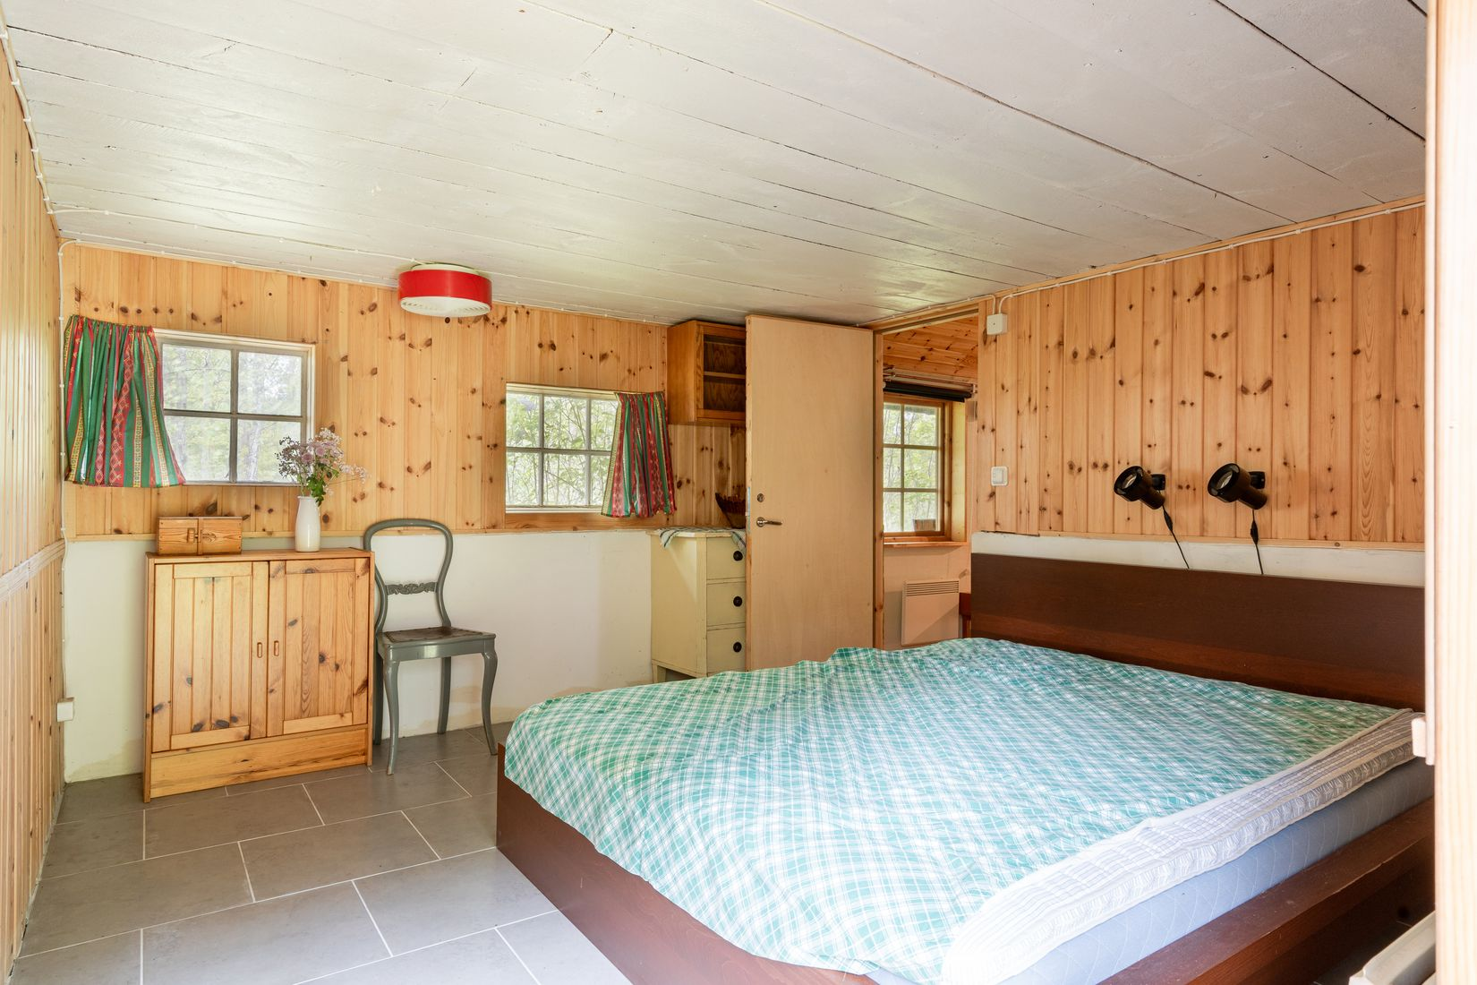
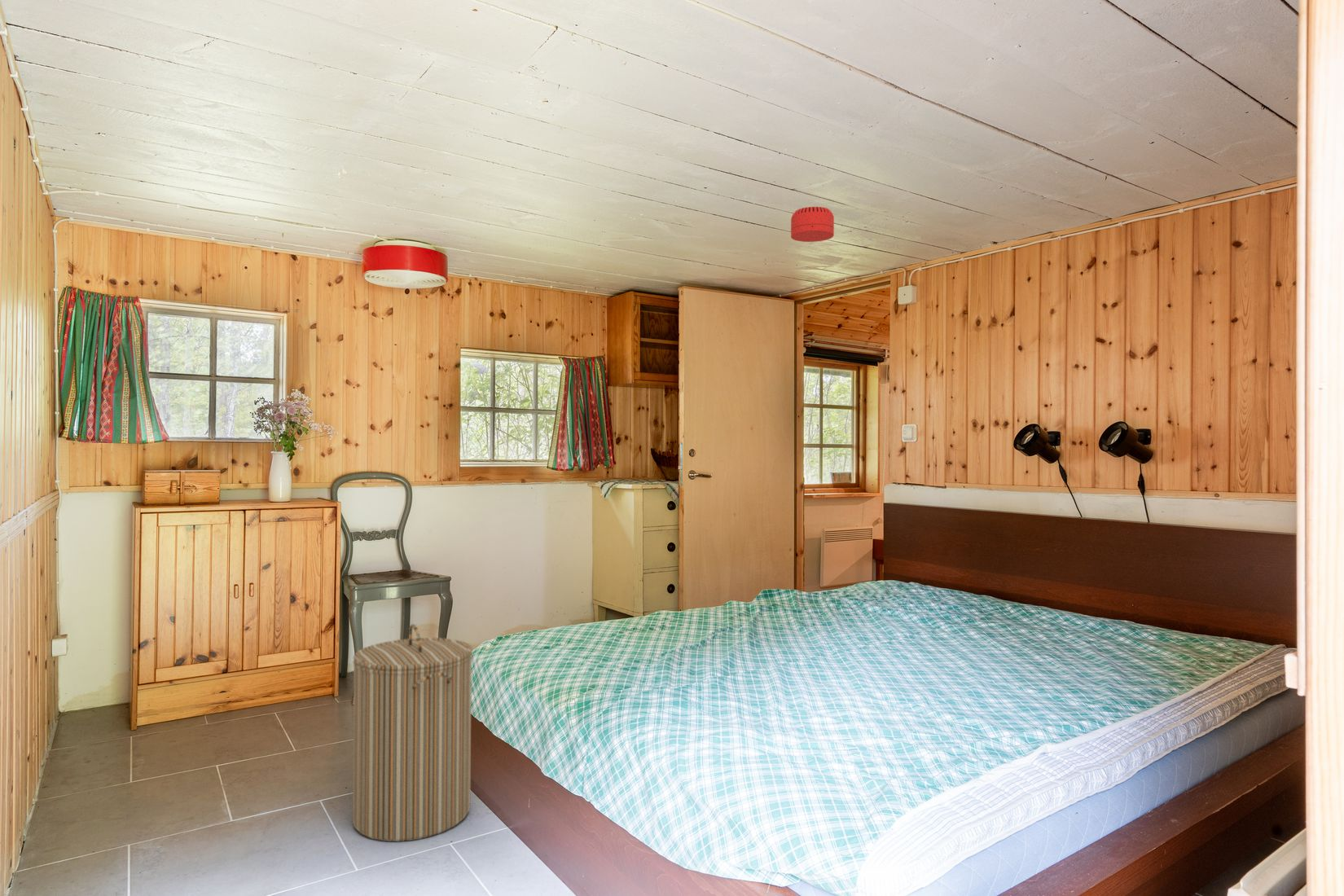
+ smoke detector (812, 223)
+ laundry hamper (413, 719)
